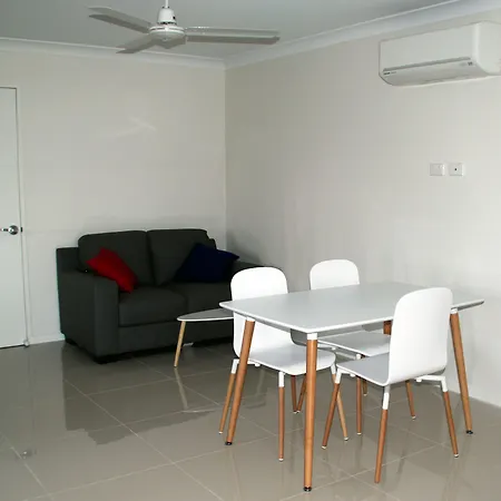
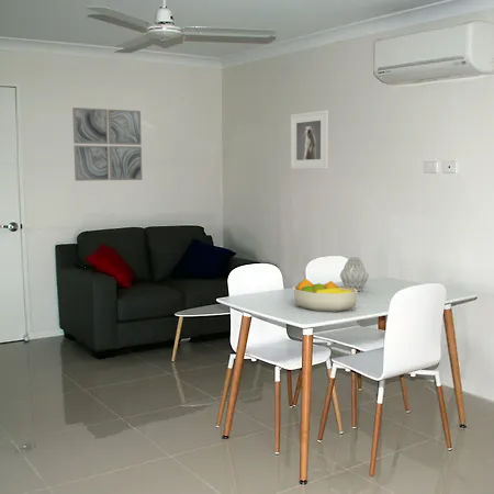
+ vase (353, 273)
+ wall art (108, 146)
+ fruit bowl (324, 293)
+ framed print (308, 141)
